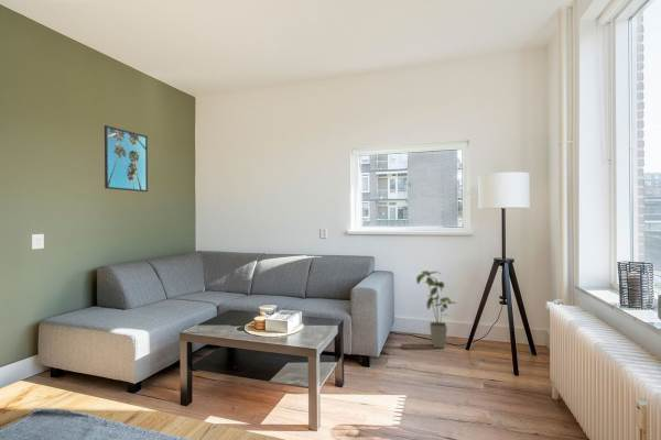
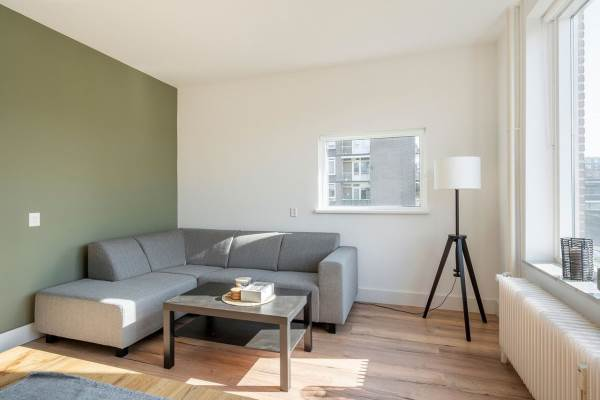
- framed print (127, 161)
- house plant (434, 310)
